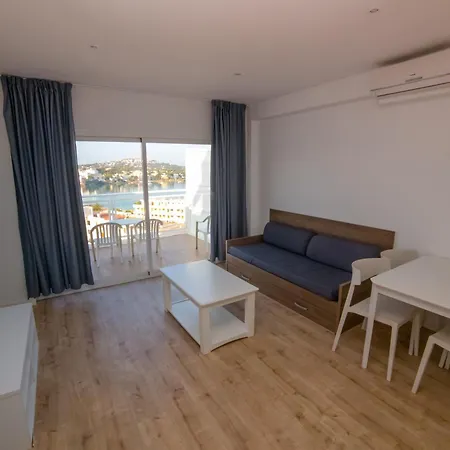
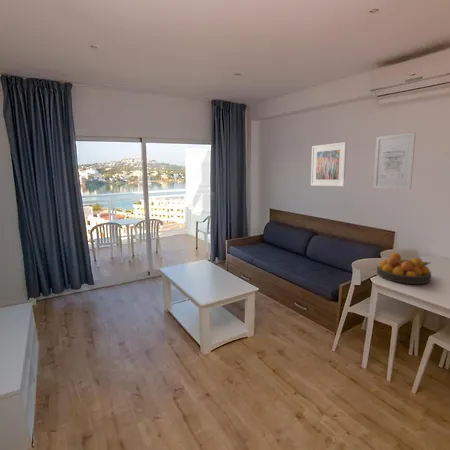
+ fruit bowl (403, 266)
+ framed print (327, 165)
+ wall art (393, 162)
